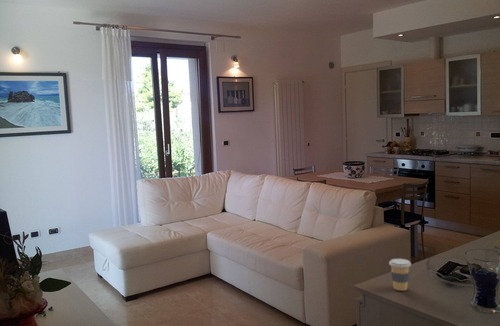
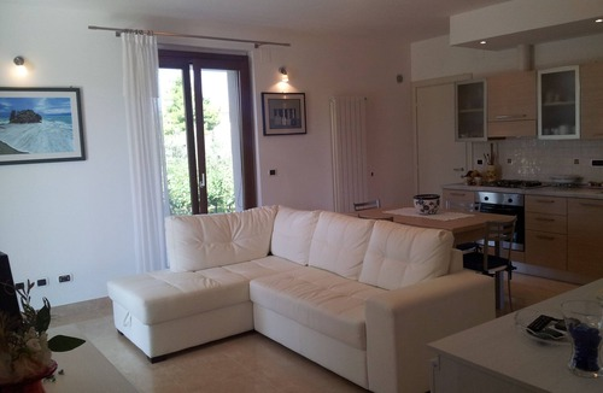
- coffee cup (400, 274)
